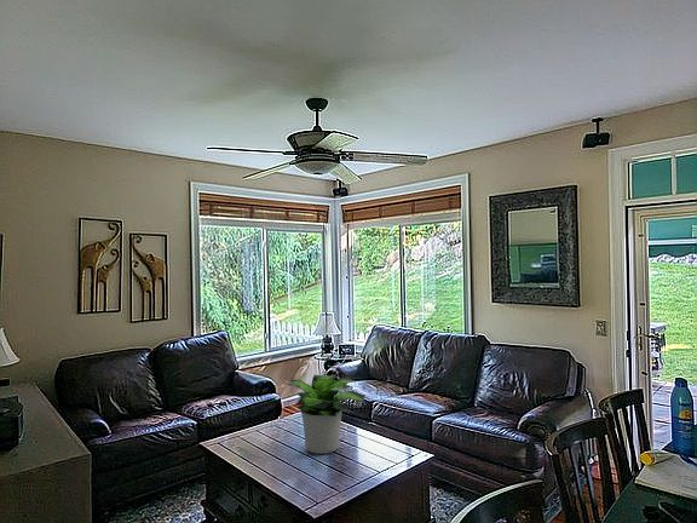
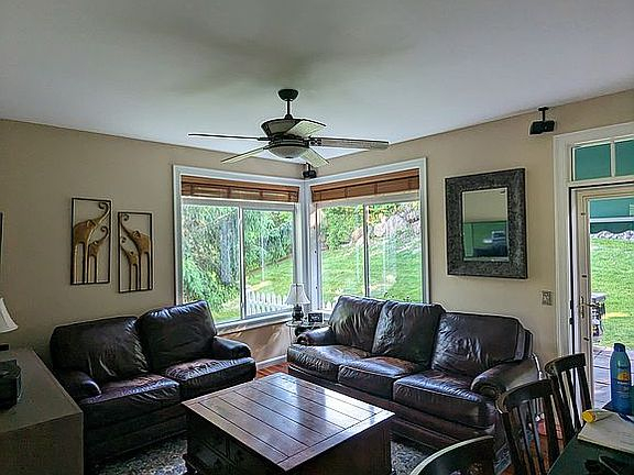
- potted plant (326, 416)
